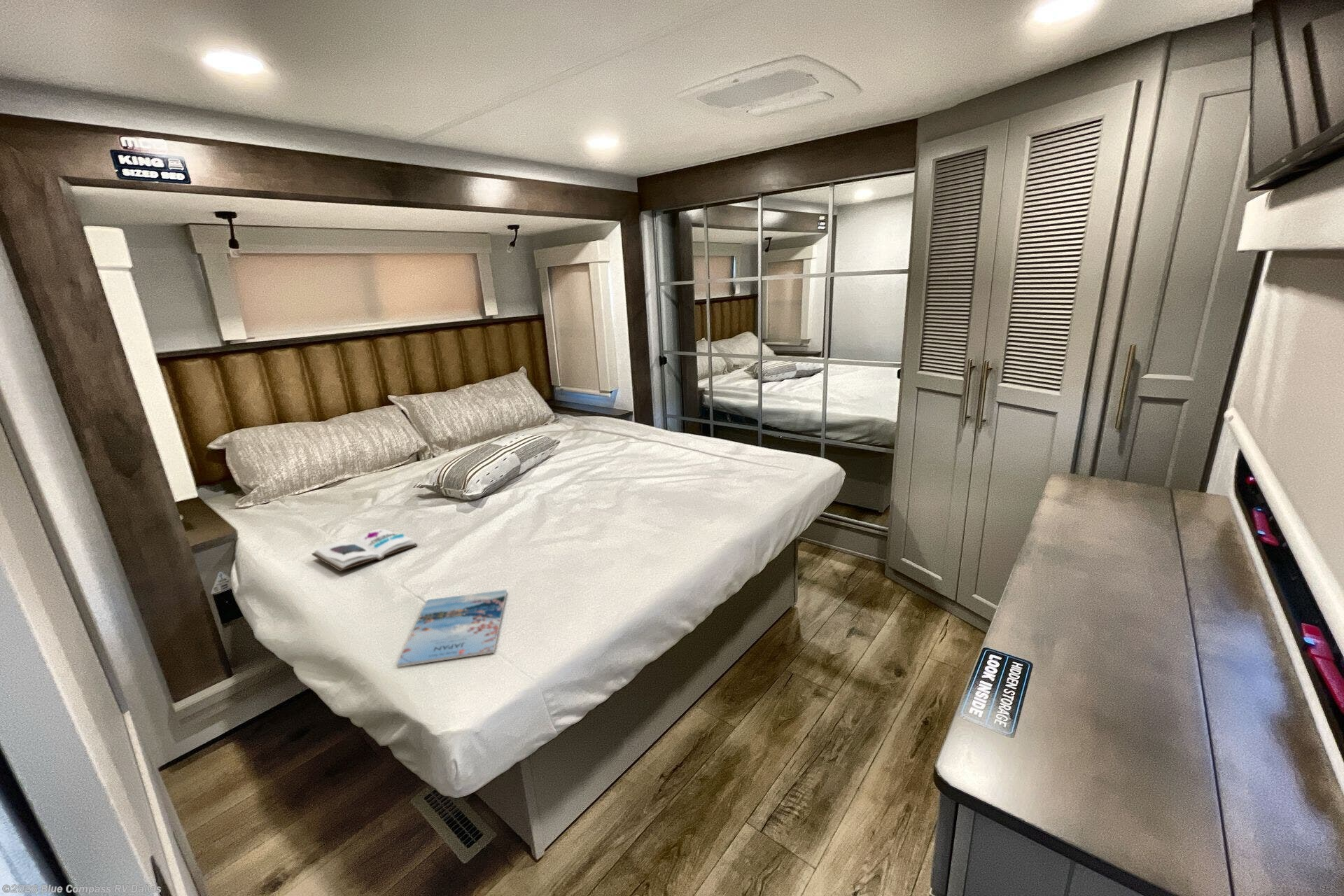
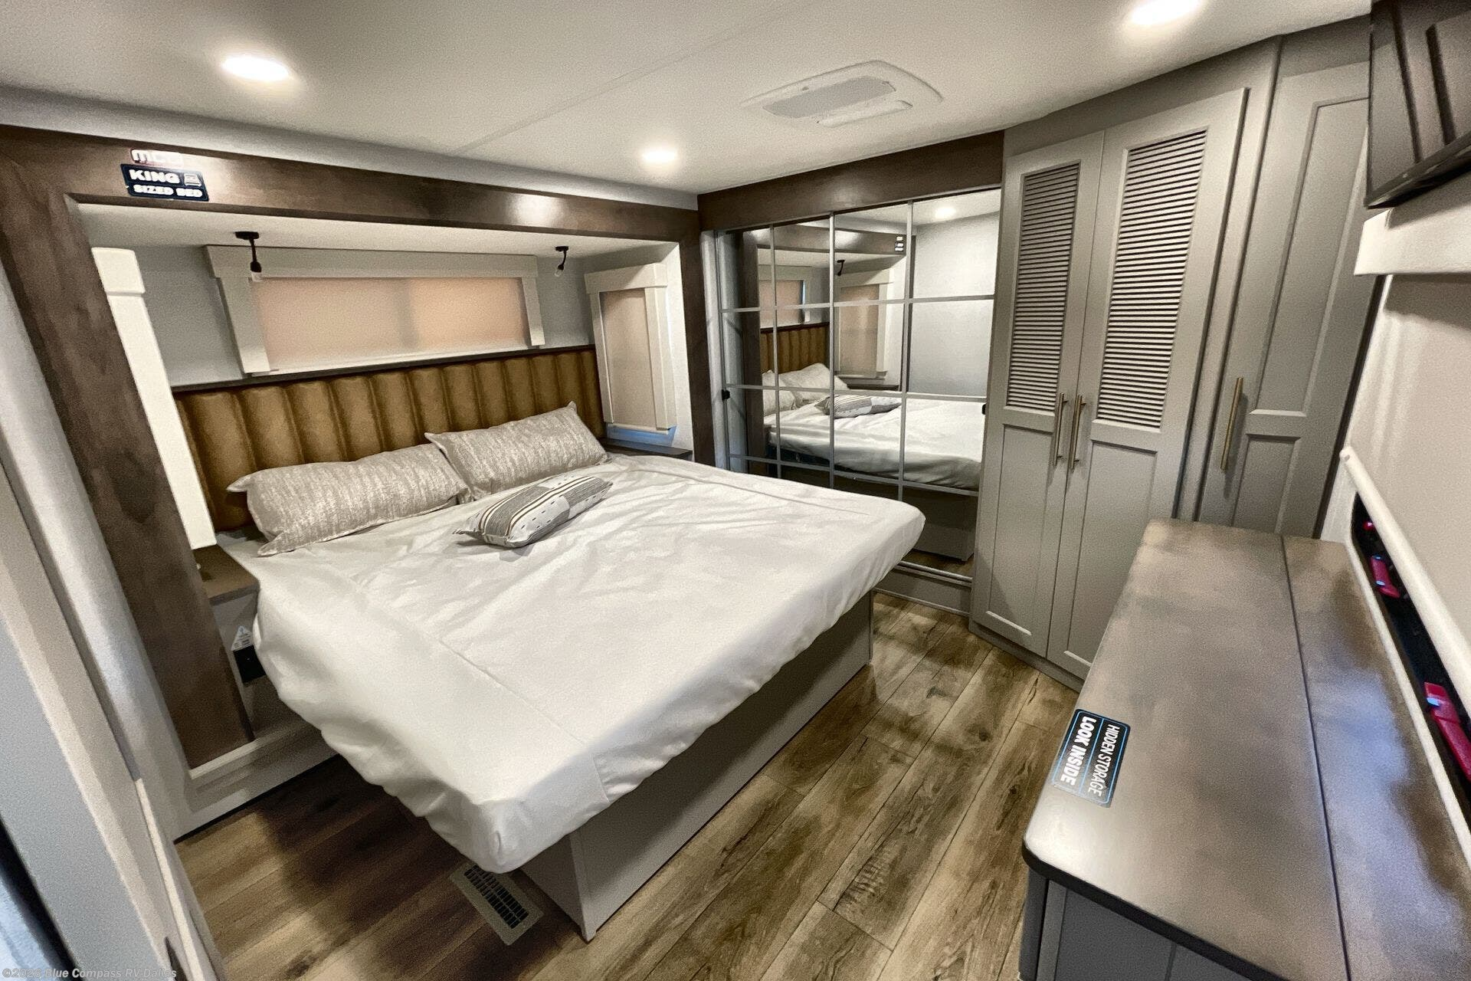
- book (365, 547)
- magazine (457, 624)
